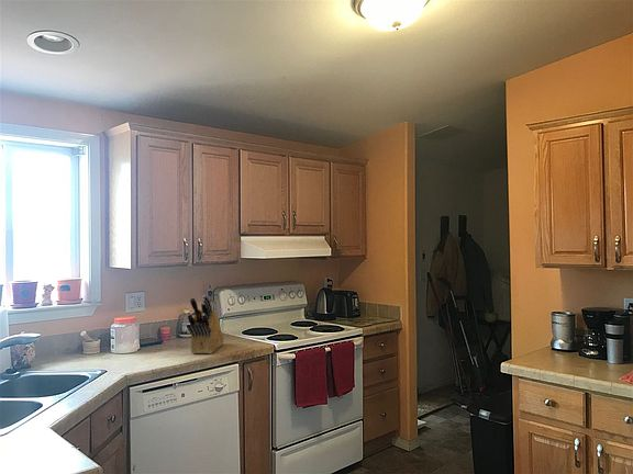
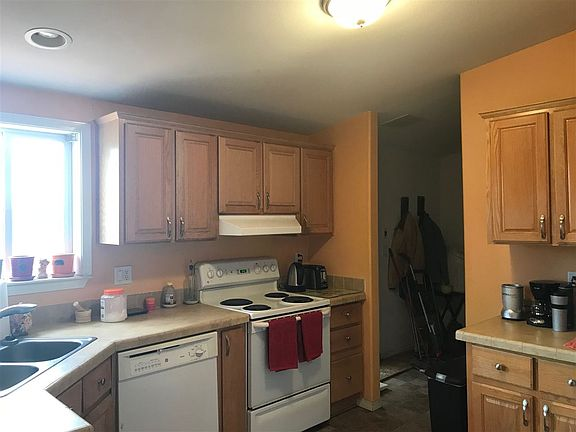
- knife block (206, 321)
